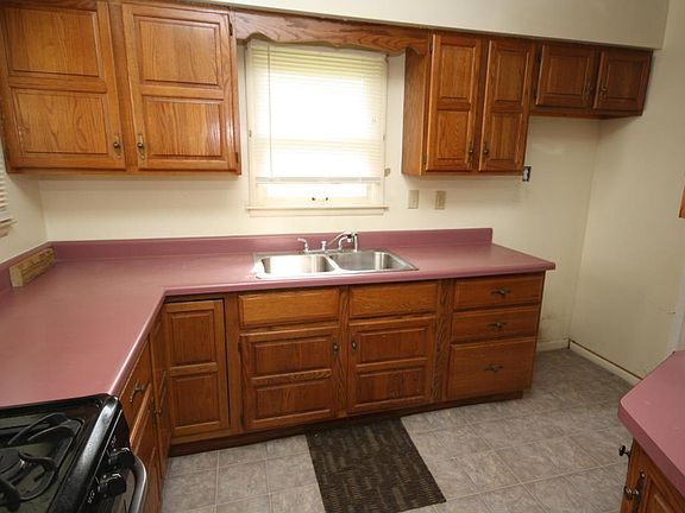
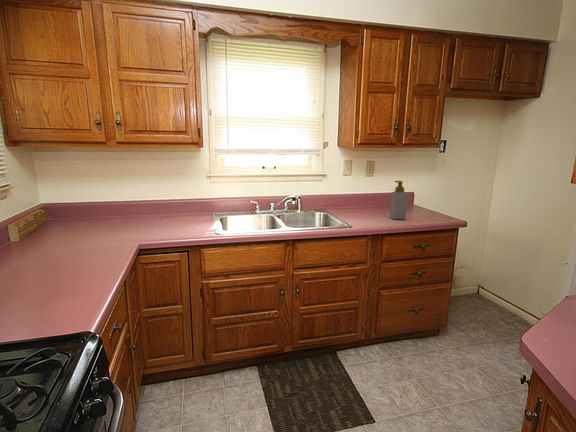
+ soap bottle (398, 199)
